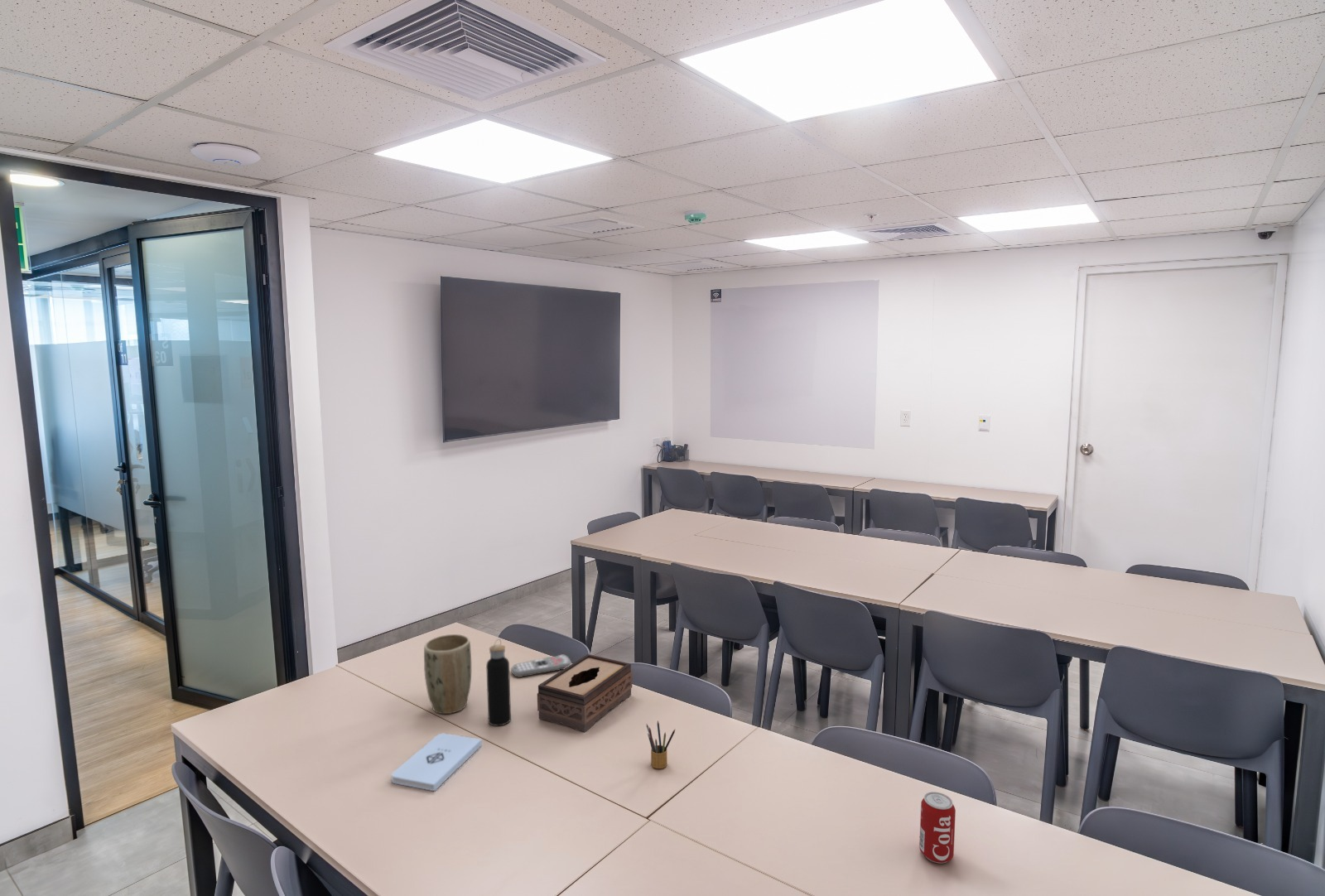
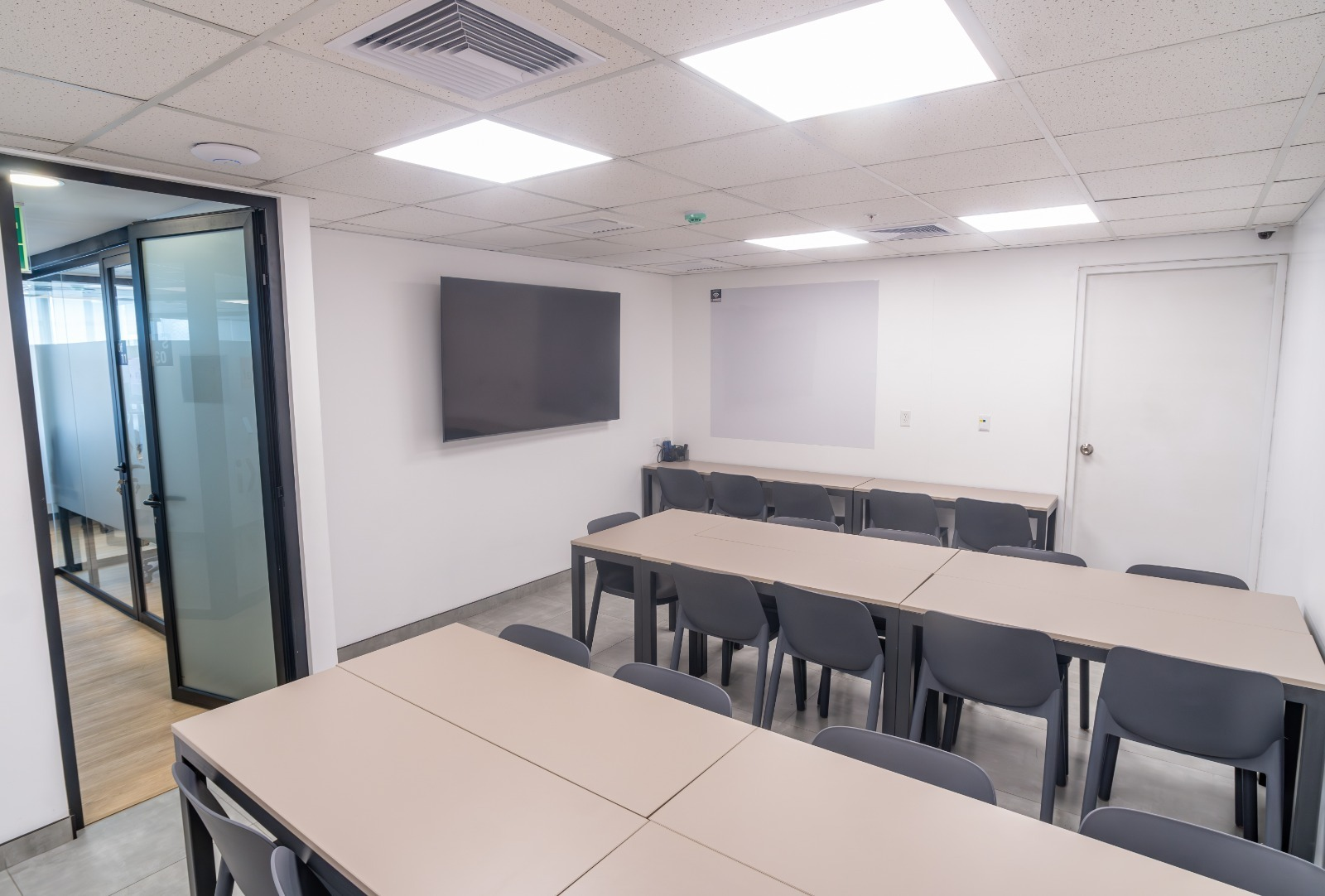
- tissue box (586, 690)
- pencil box (660, 745)
- remote control (541, 666)
- notepad (437, 759)
- water bottle (498, 680)
- plant pot (448, 674)
- beverage can (937, 826)
